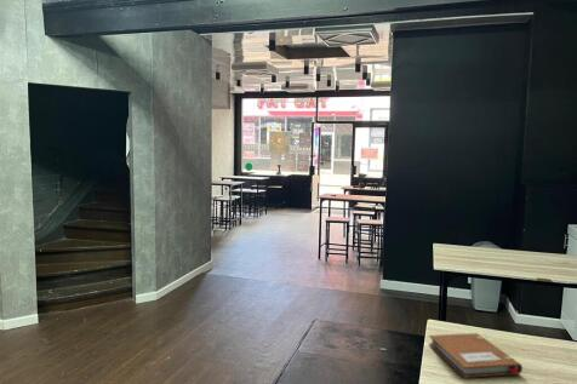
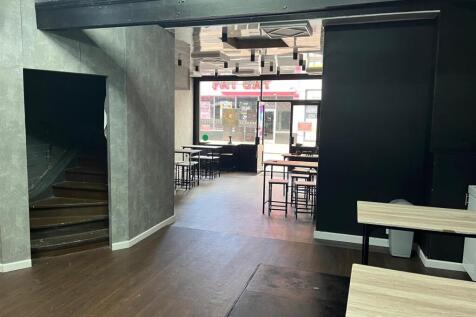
- notebook (473, 354)
